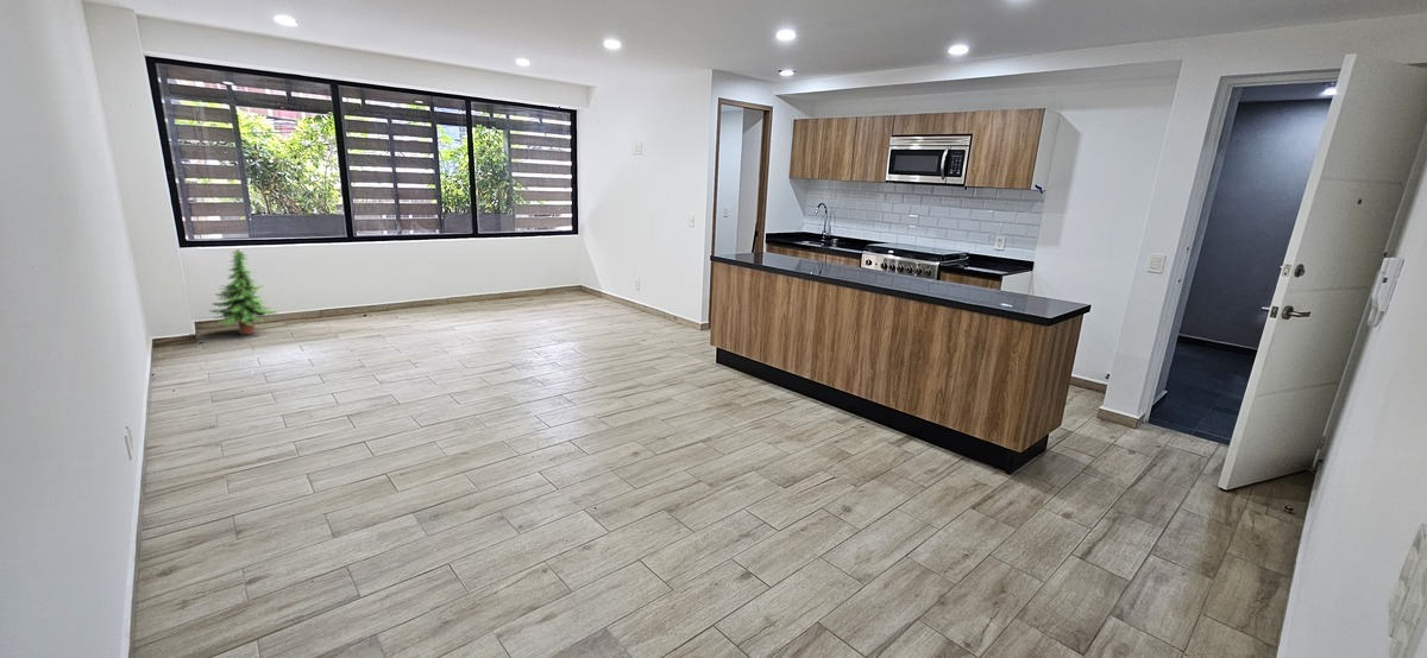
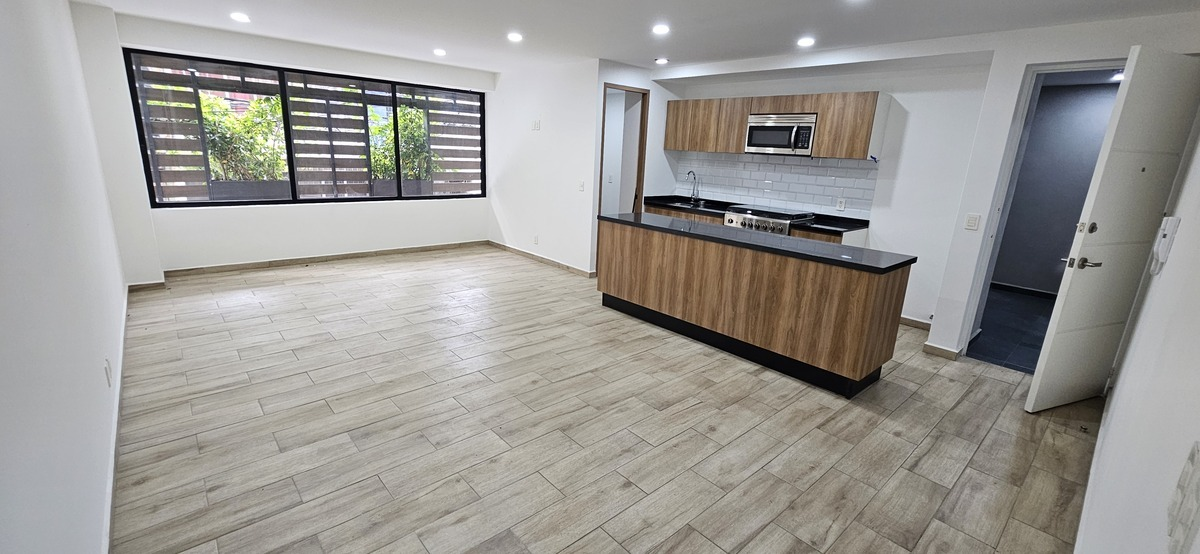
- tree (241, 291)
